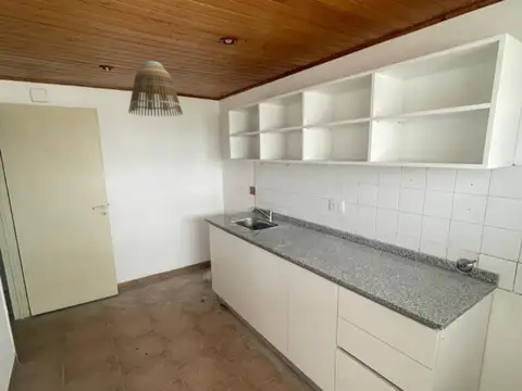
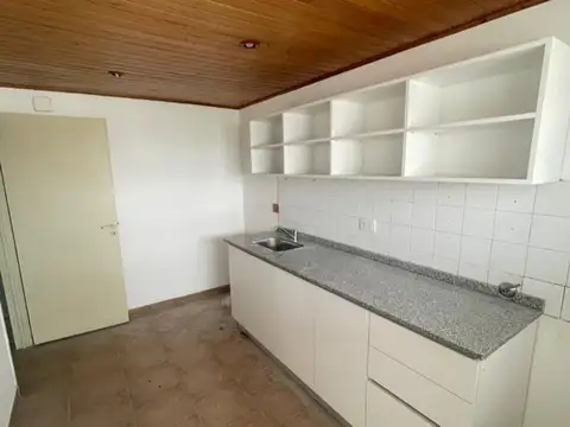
- lamp shade (153, 88)
